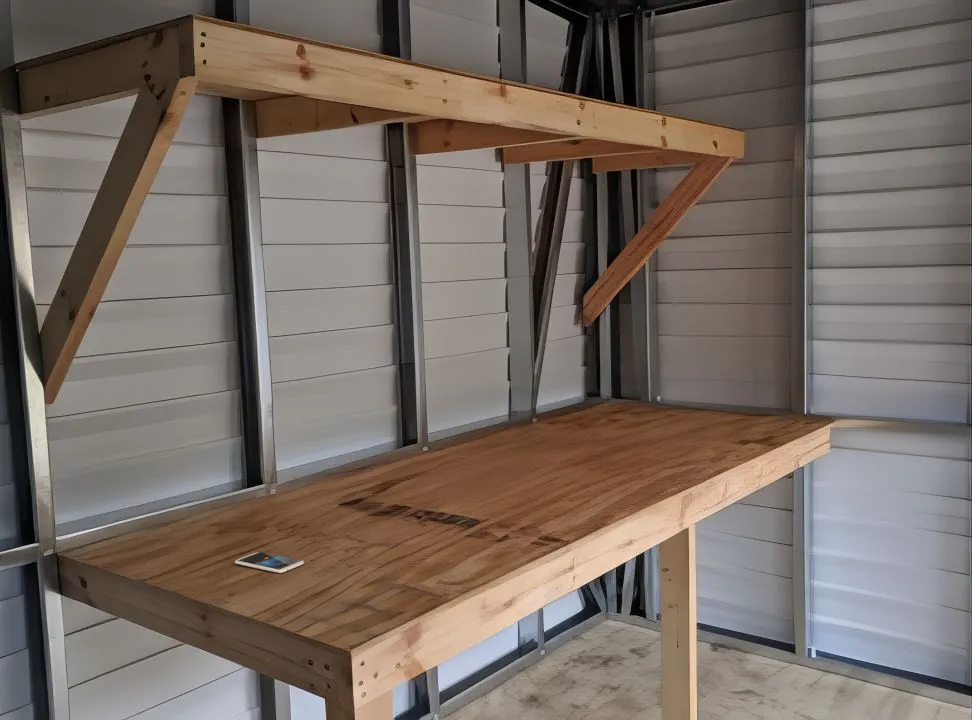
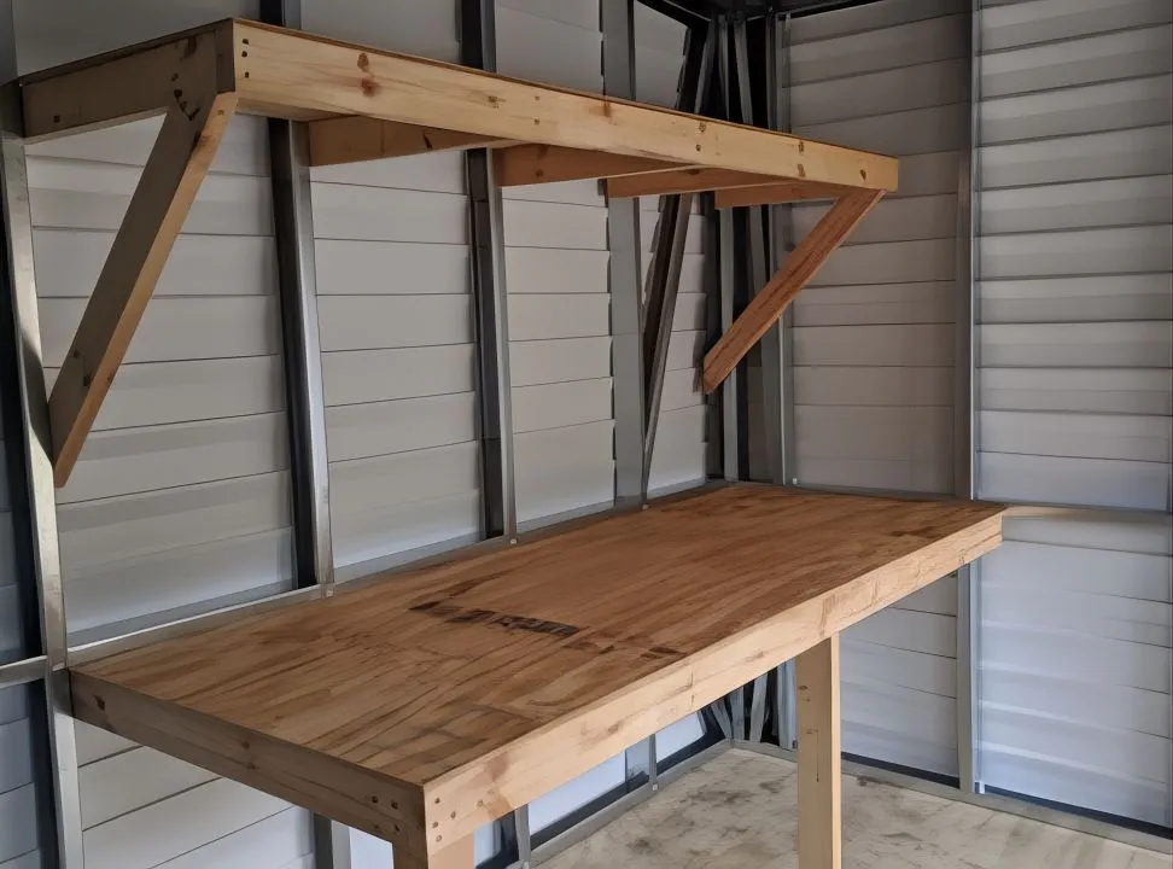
- smartphone (269, 562)
